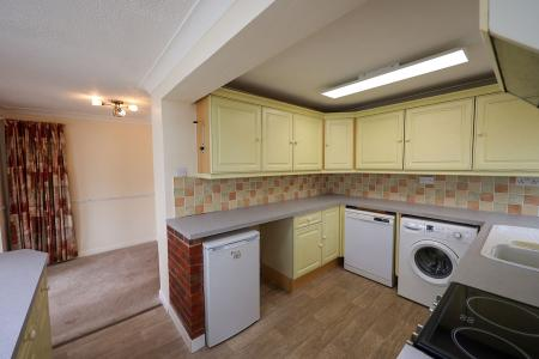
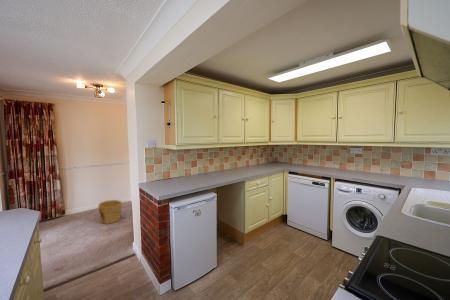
+ bucket (111, 211)
